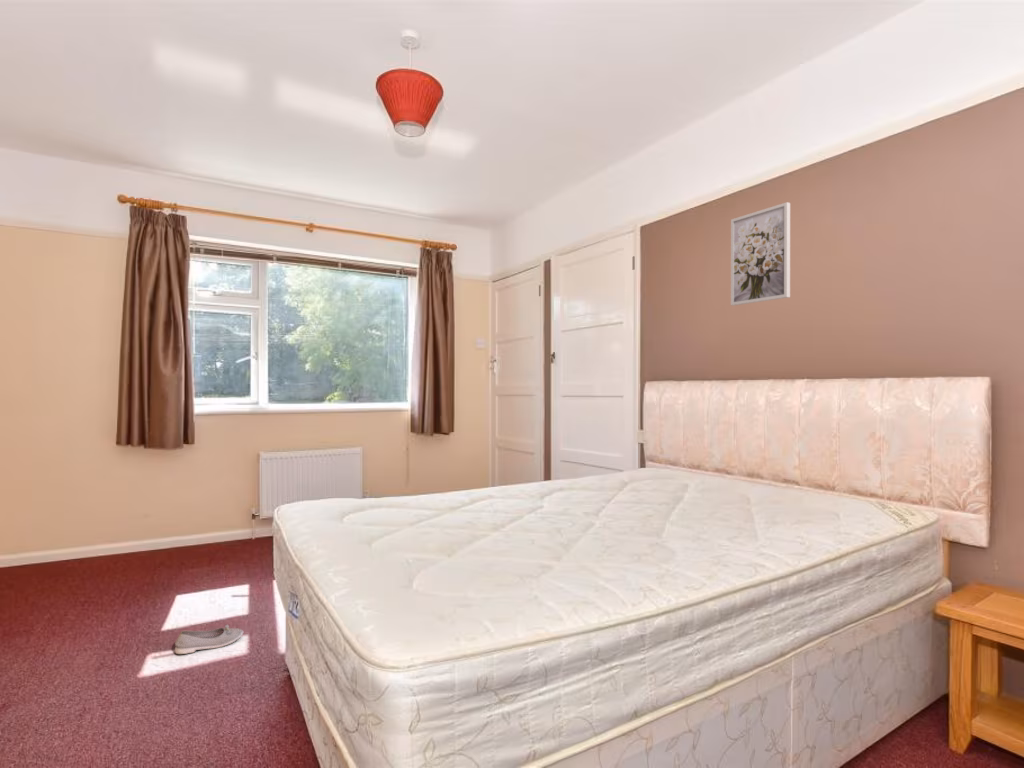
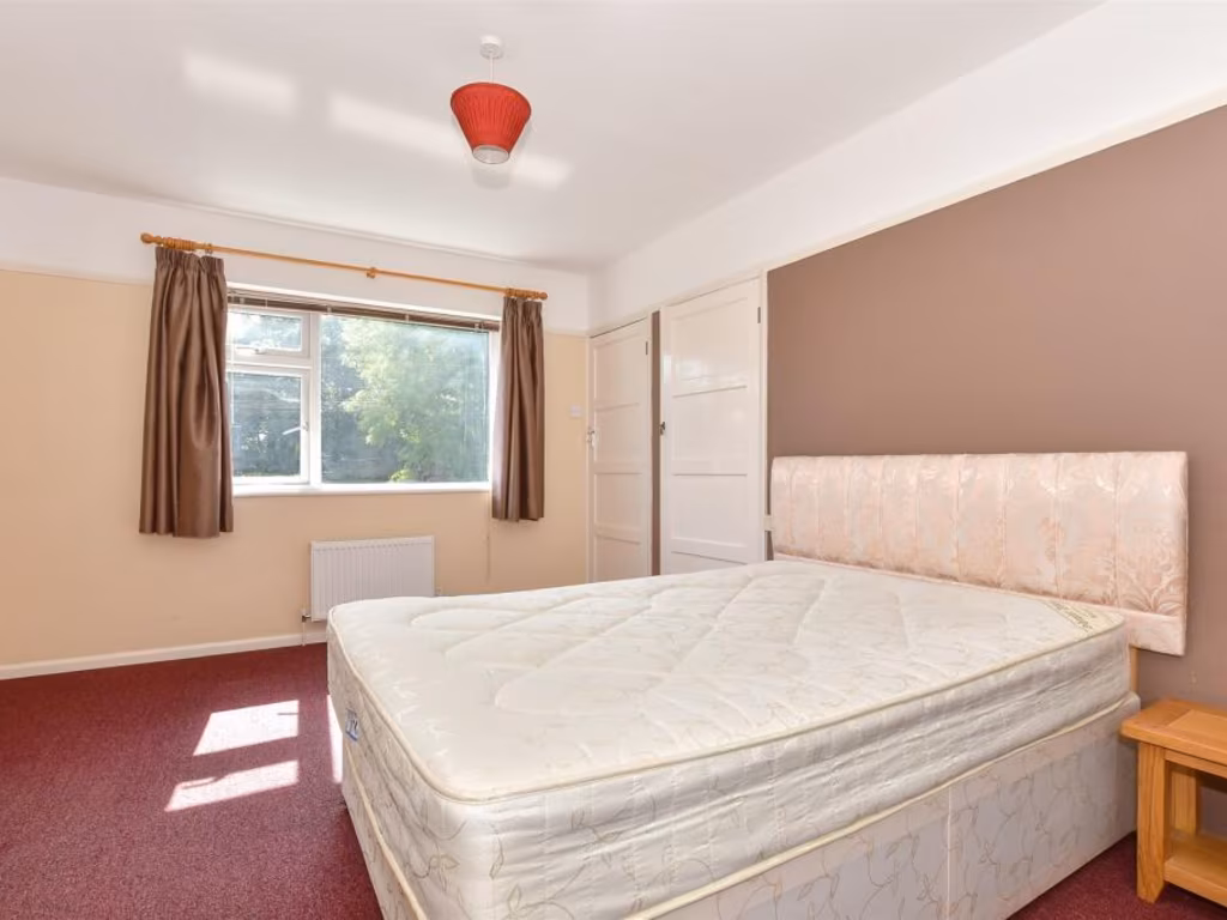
- shoe (210, 635)
- wall art (759, 256)
